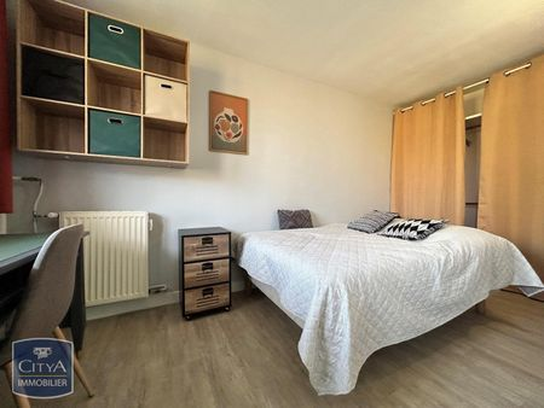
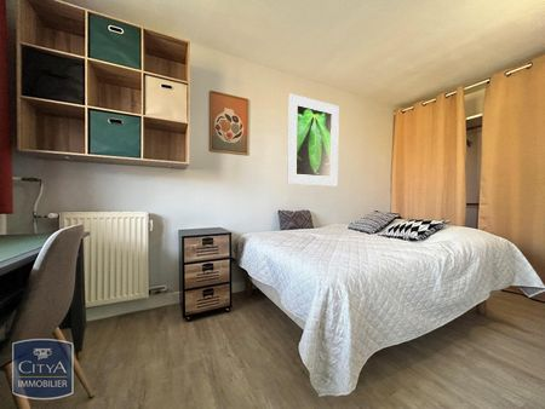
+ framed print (314, 142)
